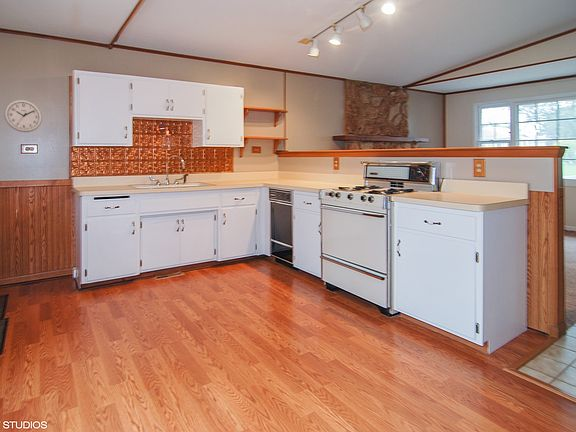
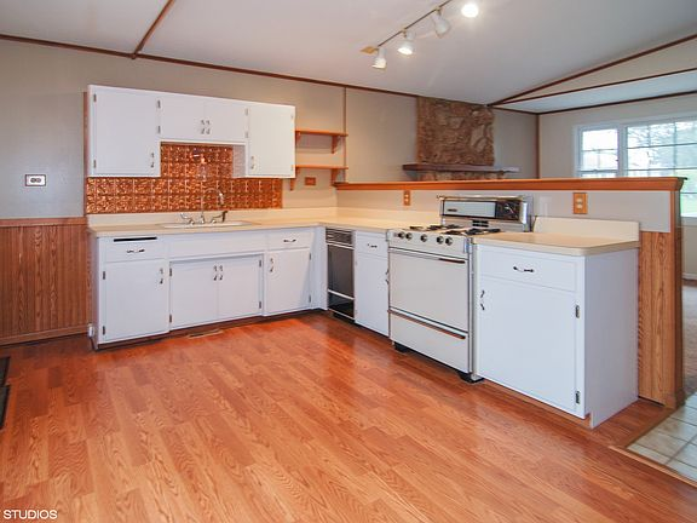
- wall clock (23, 115)
